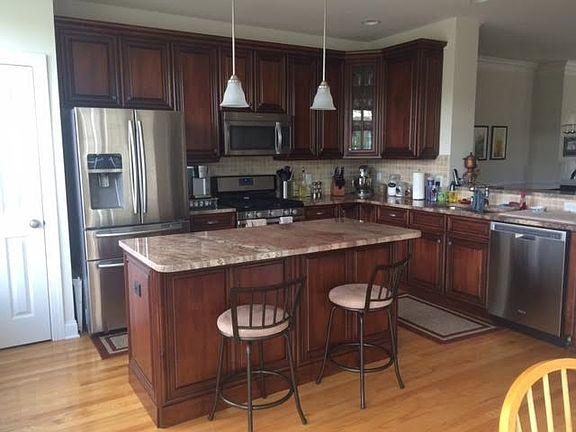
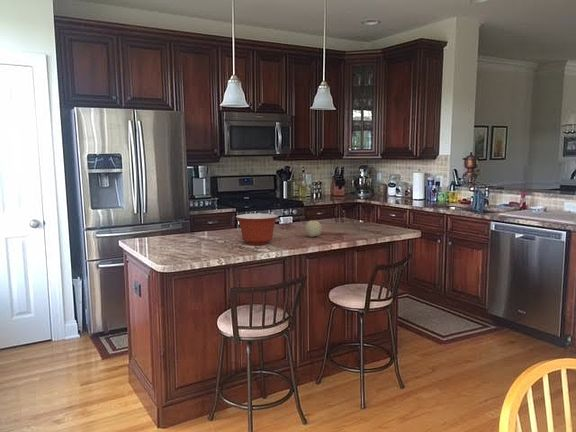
+ fruit (313, 228)
+ mixing bowl (257, 229)
